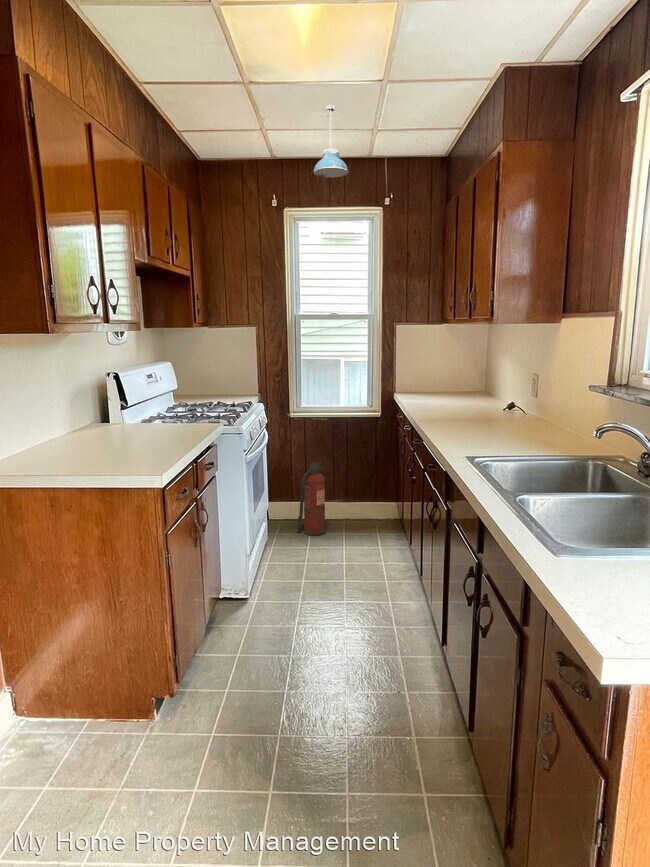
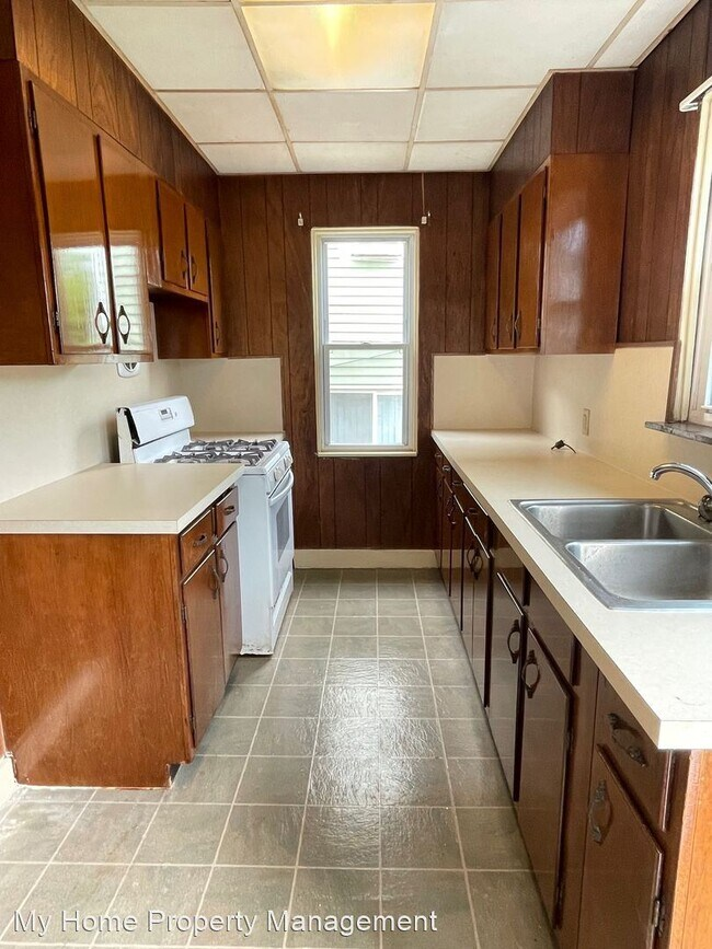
- pendant light (330, 140)
- fire extinguisher (310, 498)
